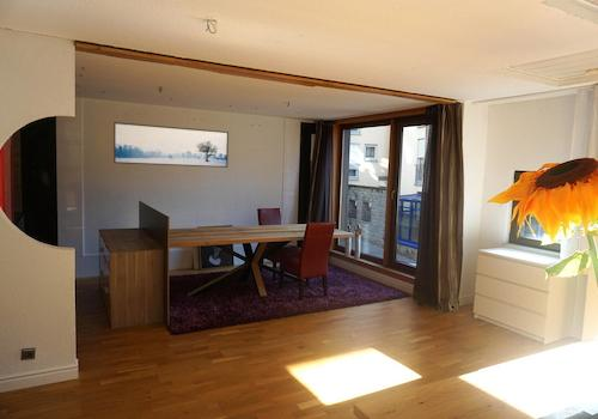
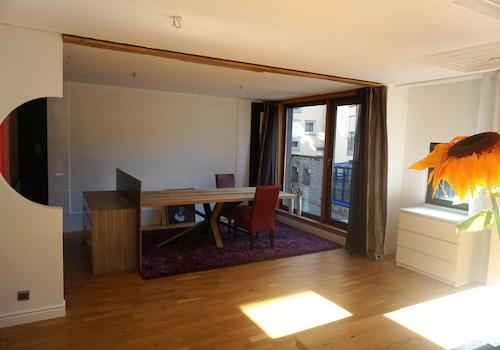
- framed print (175, 146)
